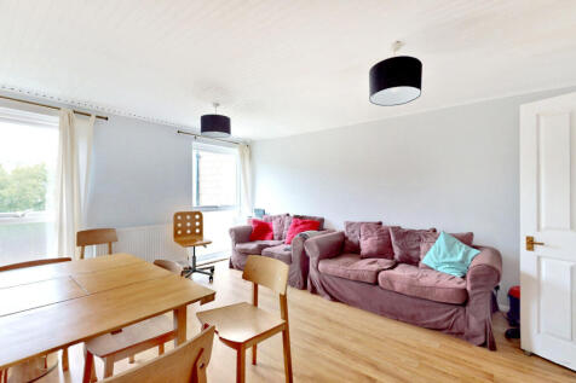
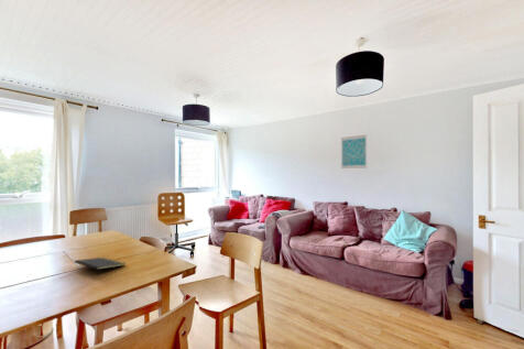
+ notepad (100, 262)
+ wall art (353, 152)
